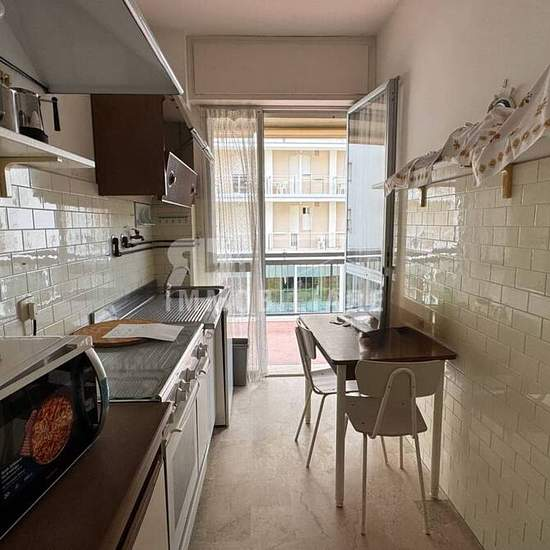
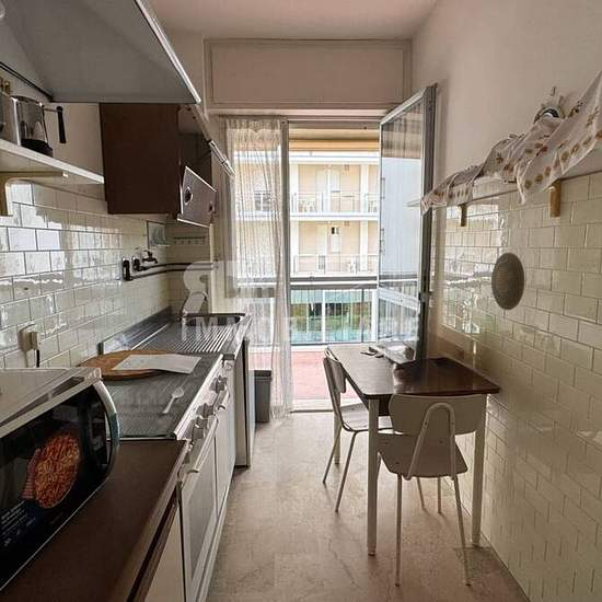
+ decorative plate (505, 281)
+ spoon (172, 400)
